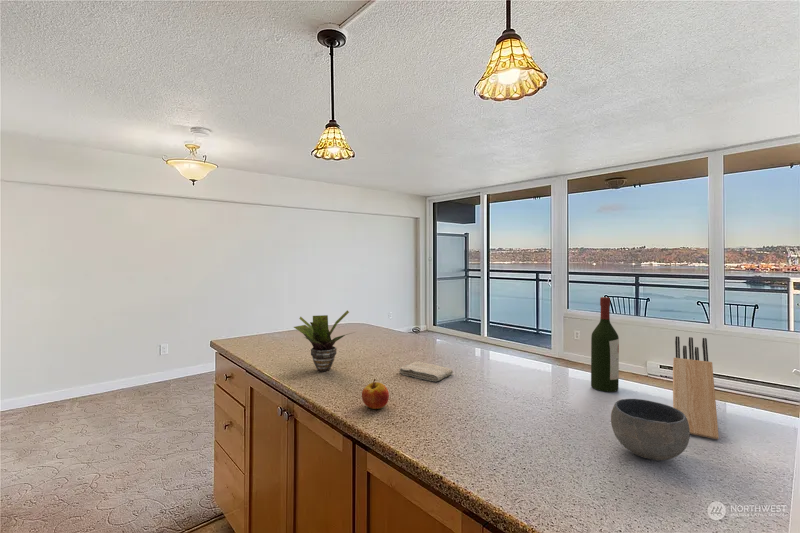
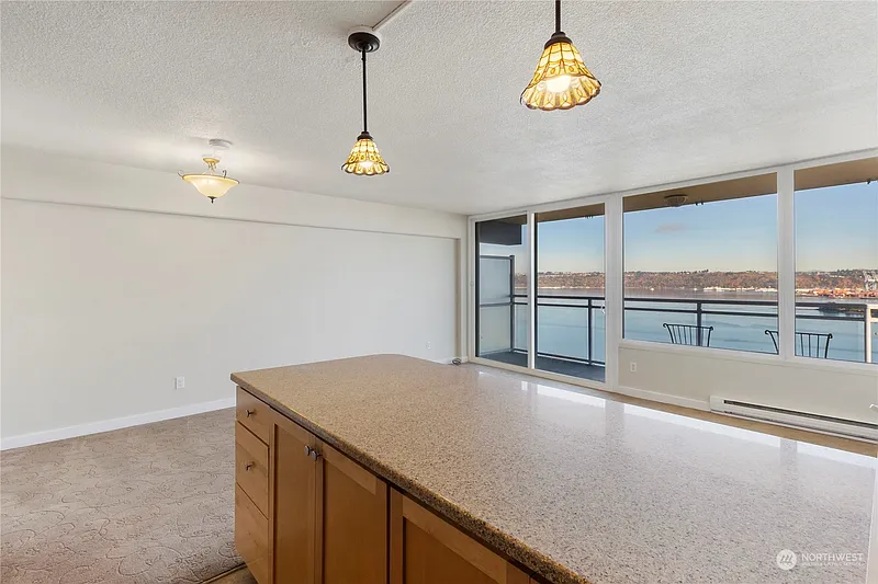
- washcloth (425, 370)
- bowl (648, 431)
- potted plant (323, 340)
- apple (375, 393)
- wine bottle (604, 342)
- knife block (692, 380)
